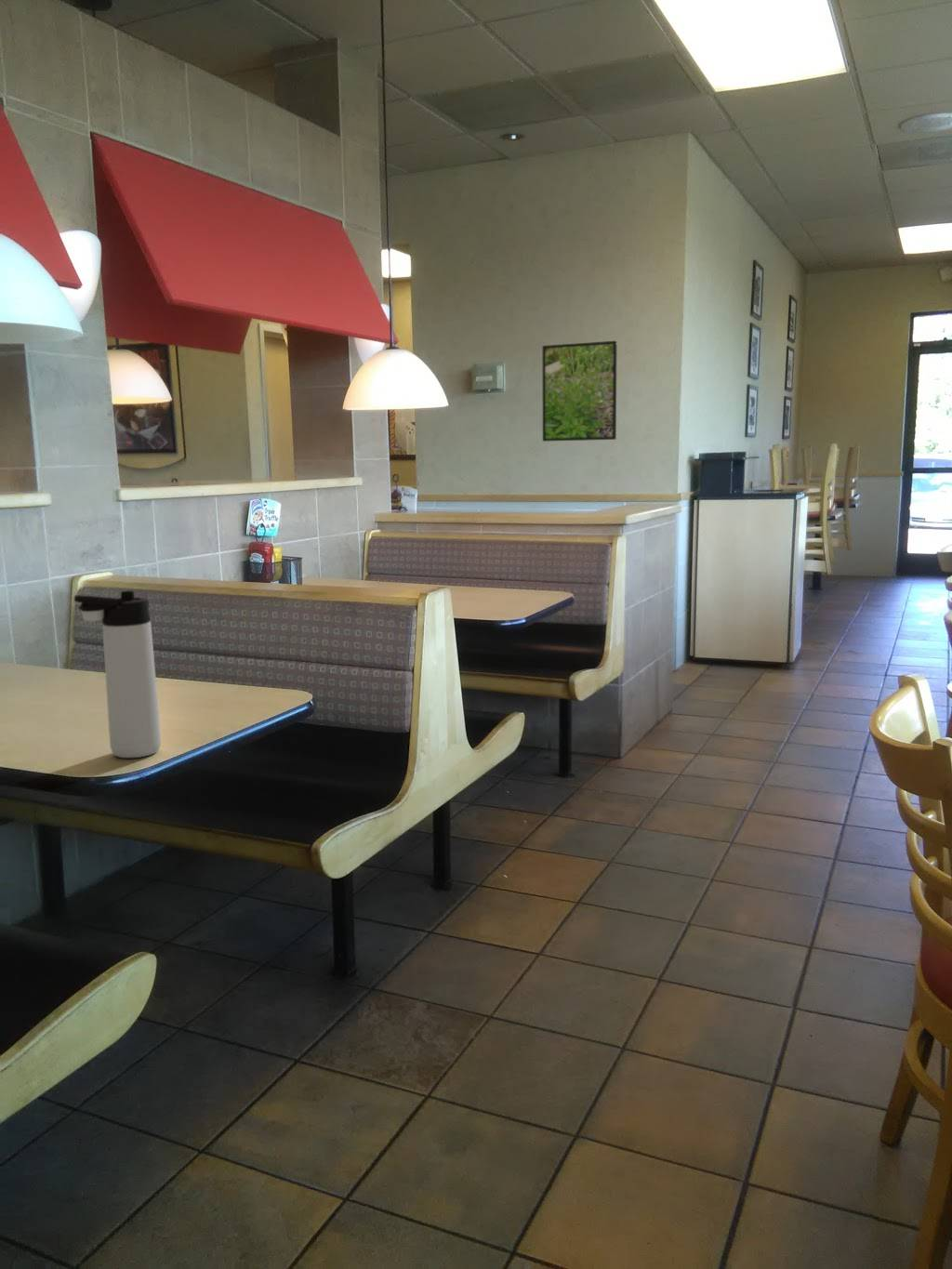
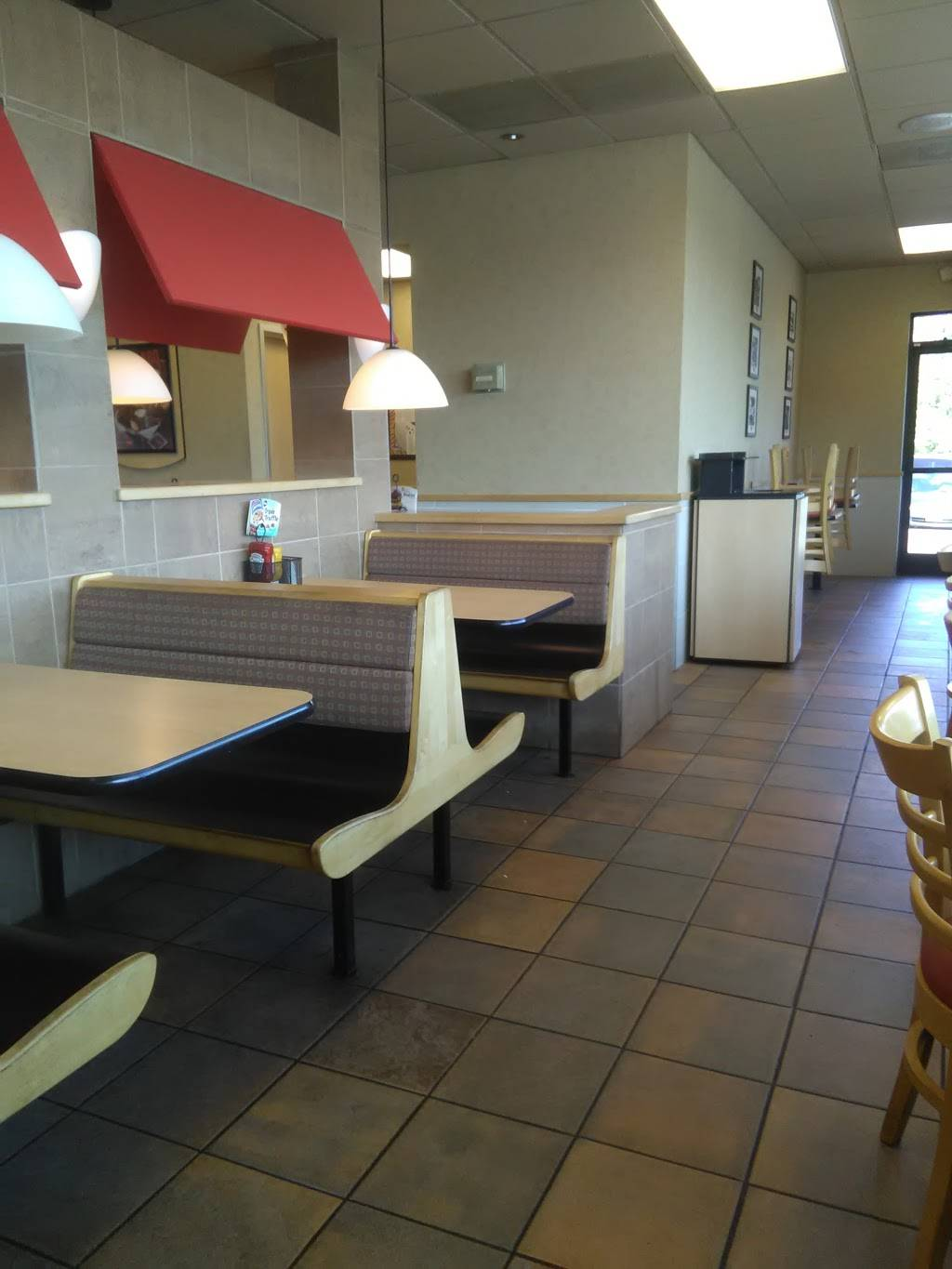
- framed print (578, 391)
- thermos bottle (118, 674)
